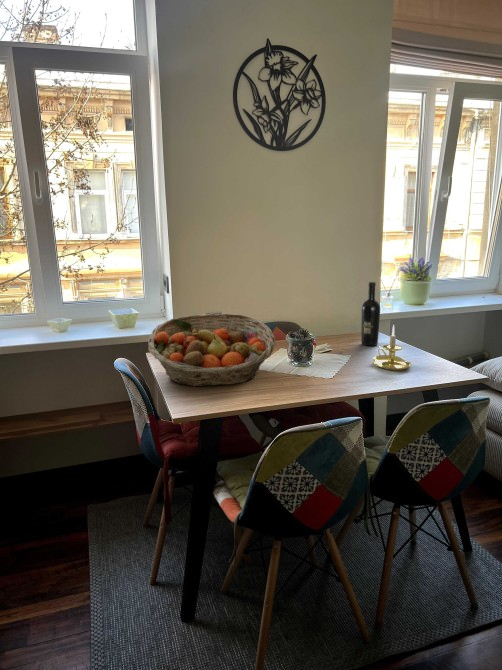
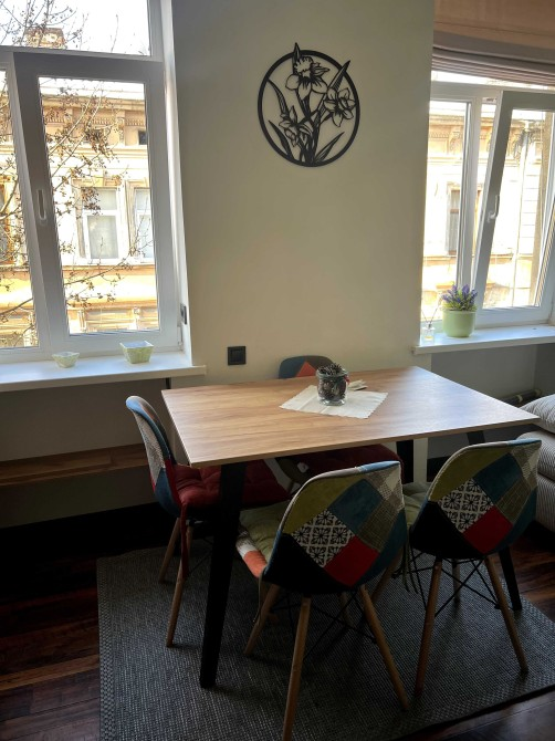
- wine bottle (370, 313)
- candle holder (390, 344)
- fruit basket (212, 348)
